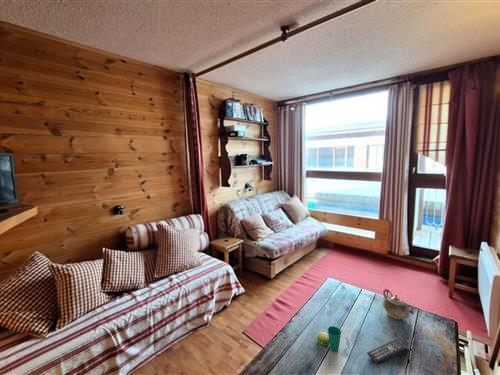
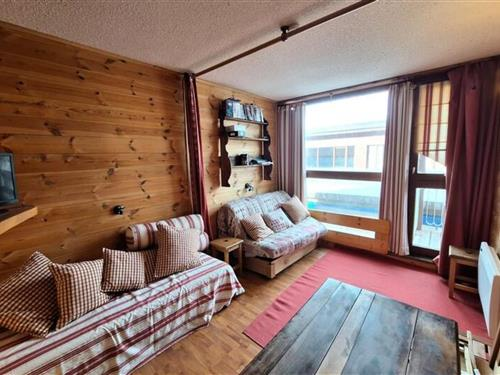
- cup (328, 336)
- teapot (397, 306)
- remote control (388, 351)
